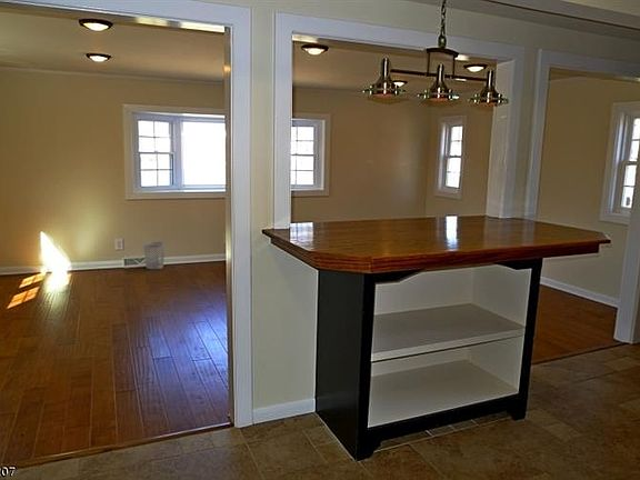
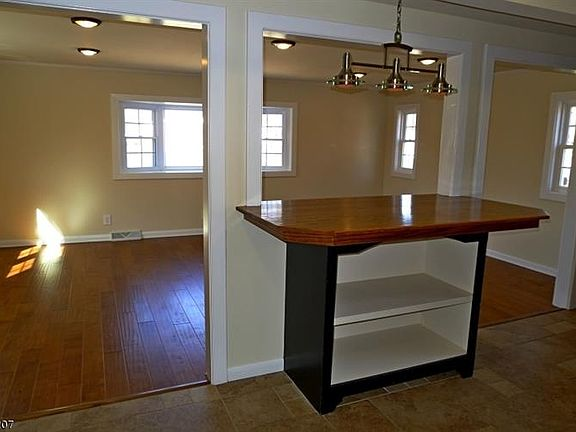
- wastebasket (154, 254)
